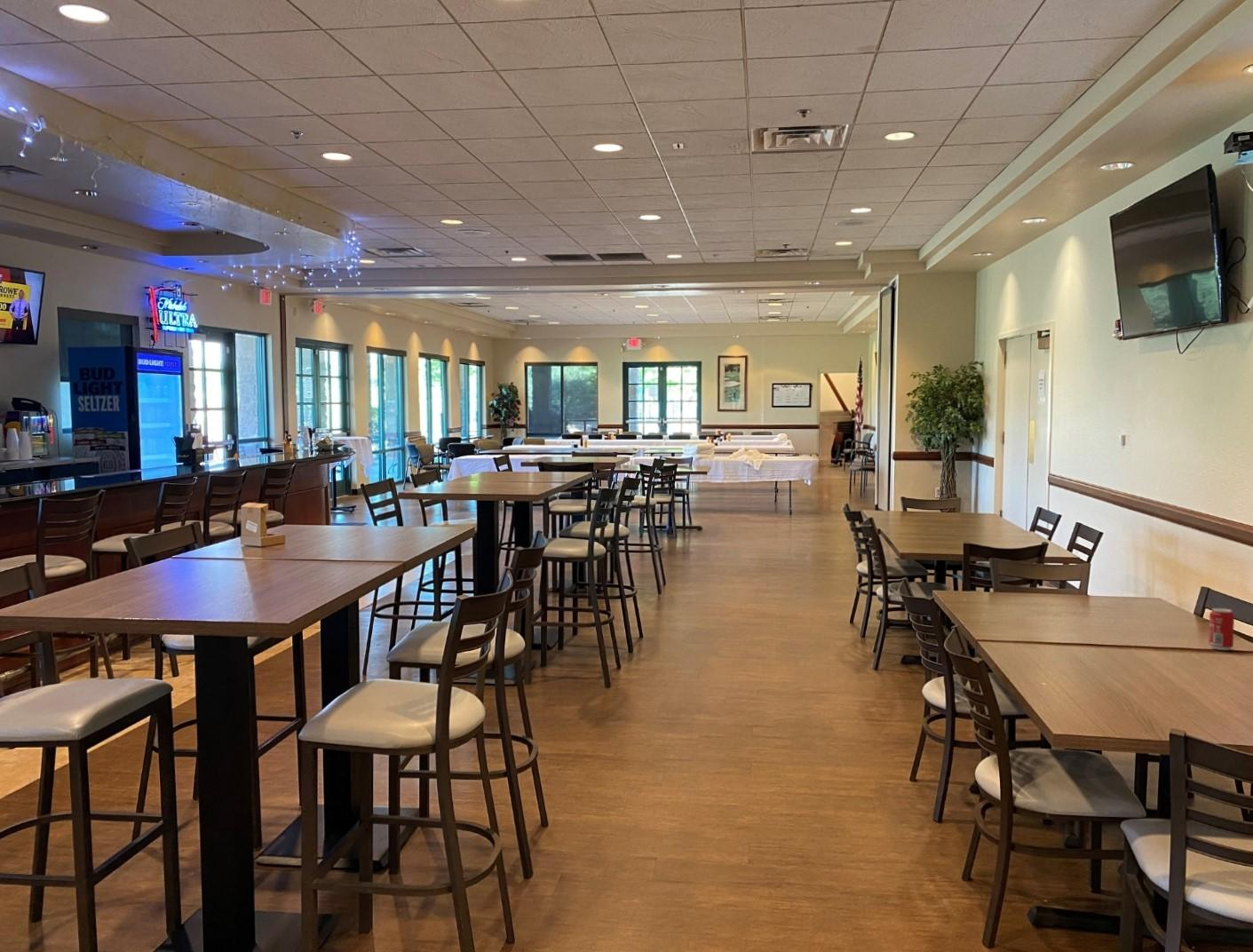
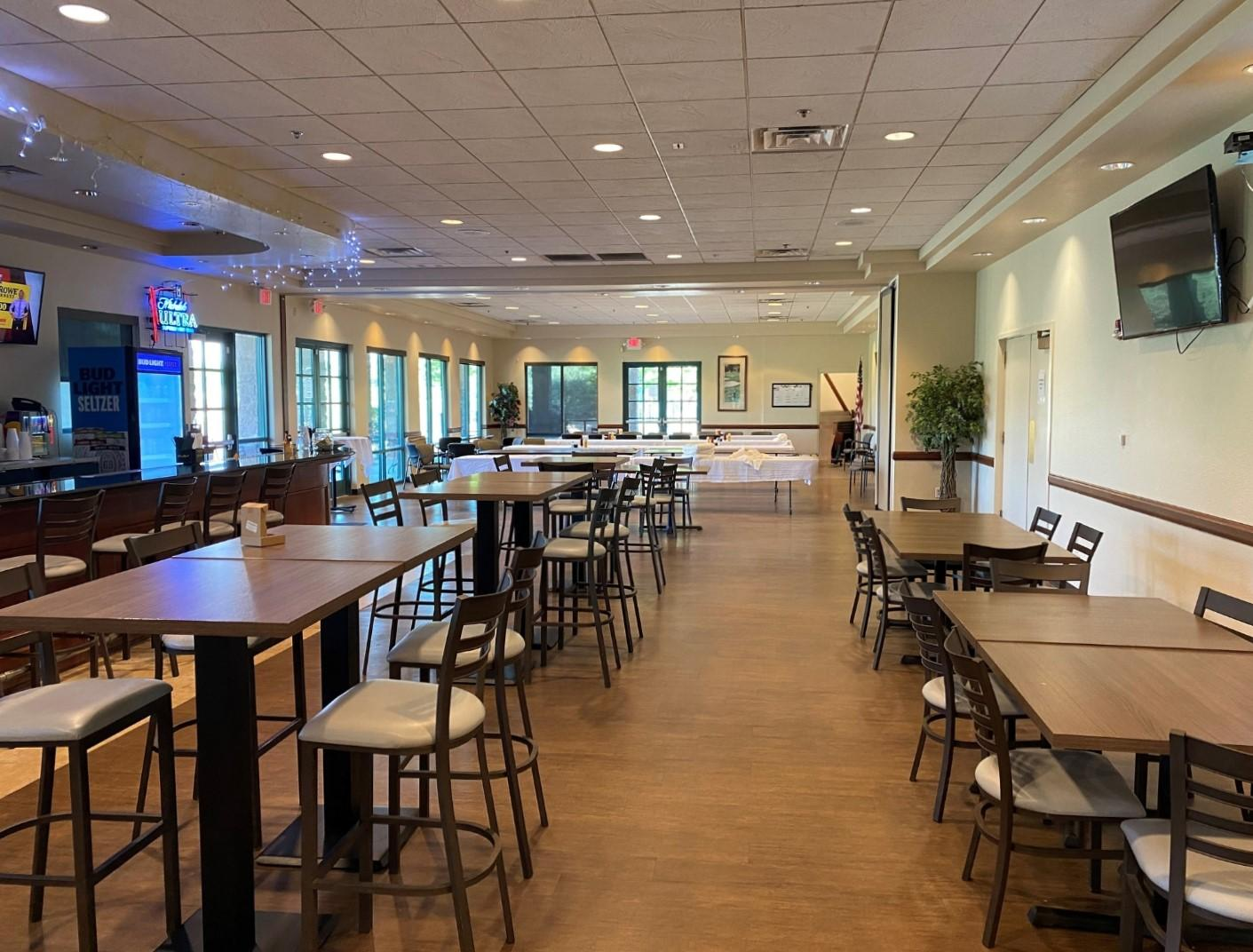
- beverage can (1221, 629)
